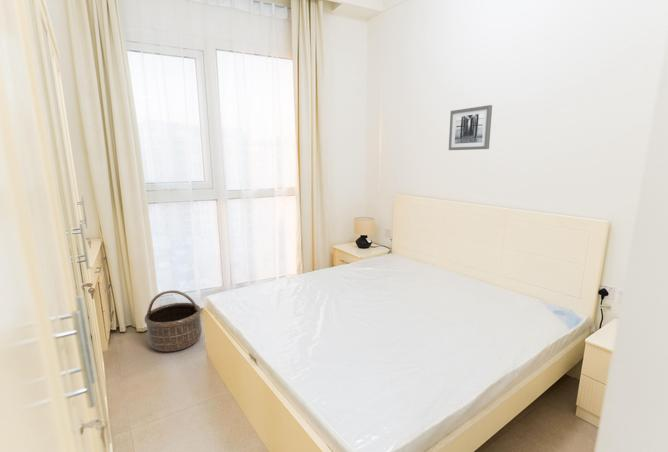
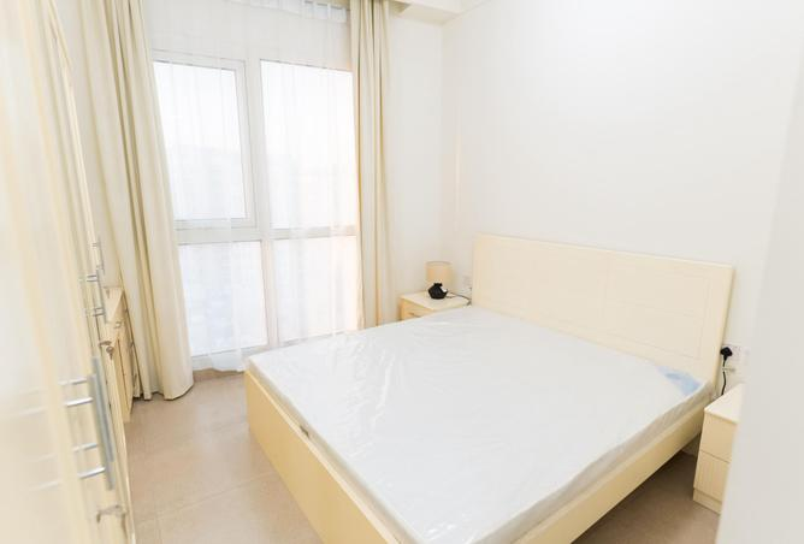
- basket (173, 316)
- wall art (469, 129)
